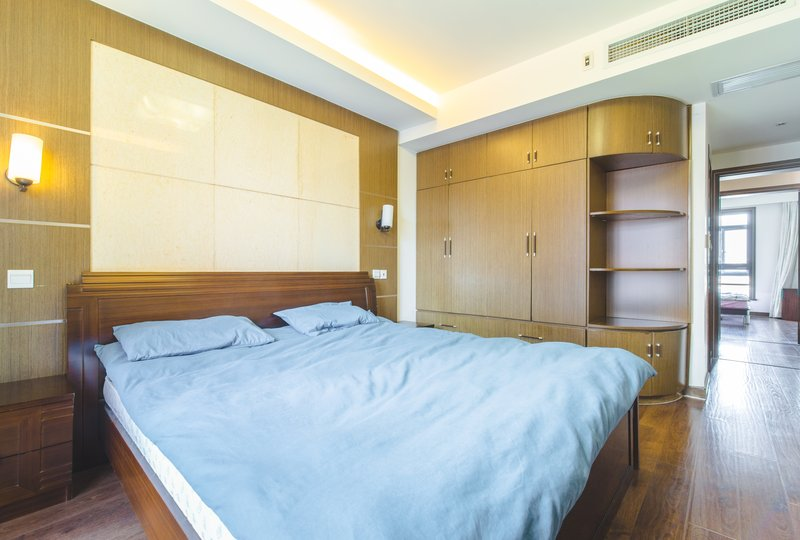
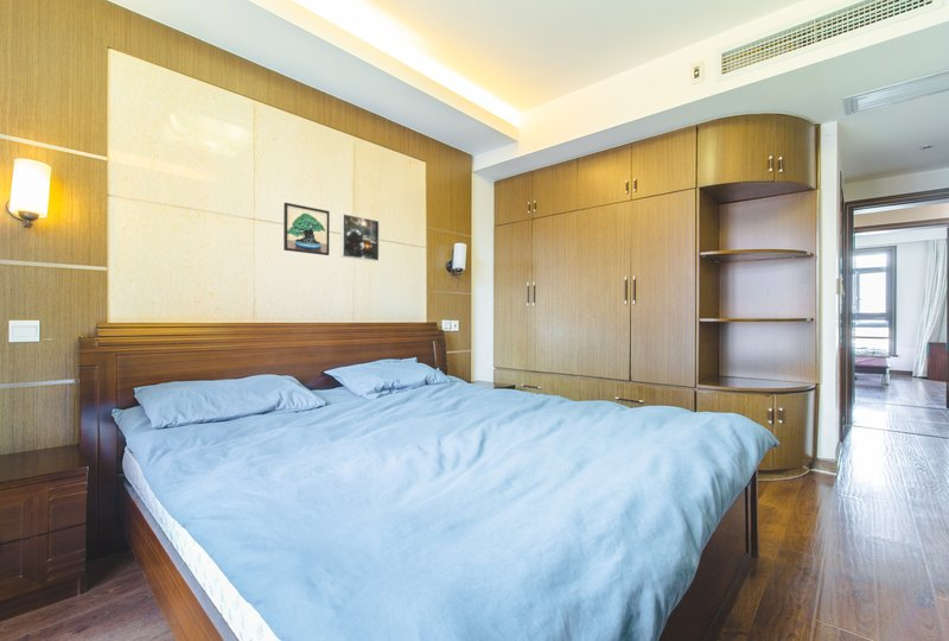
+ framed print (359, 237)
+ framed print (307, 229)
